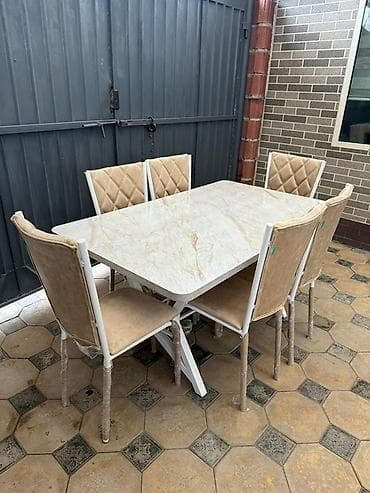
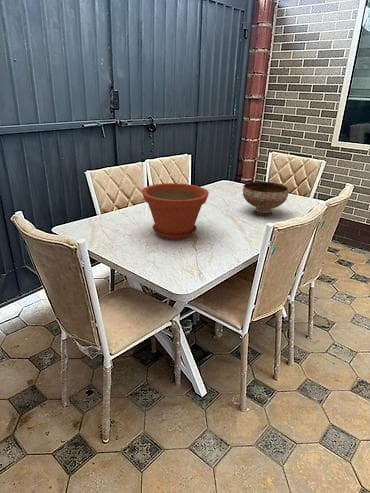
+ plant pot (174, 212)
+ bowl (264, 199)
